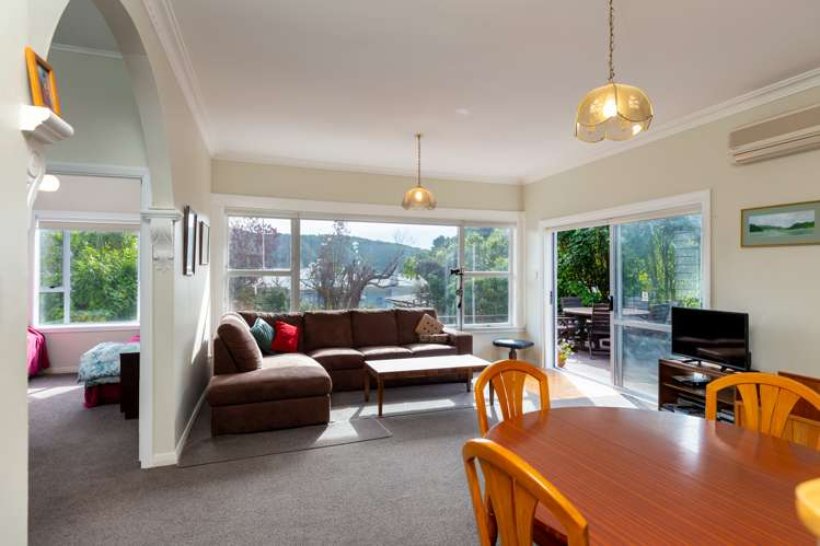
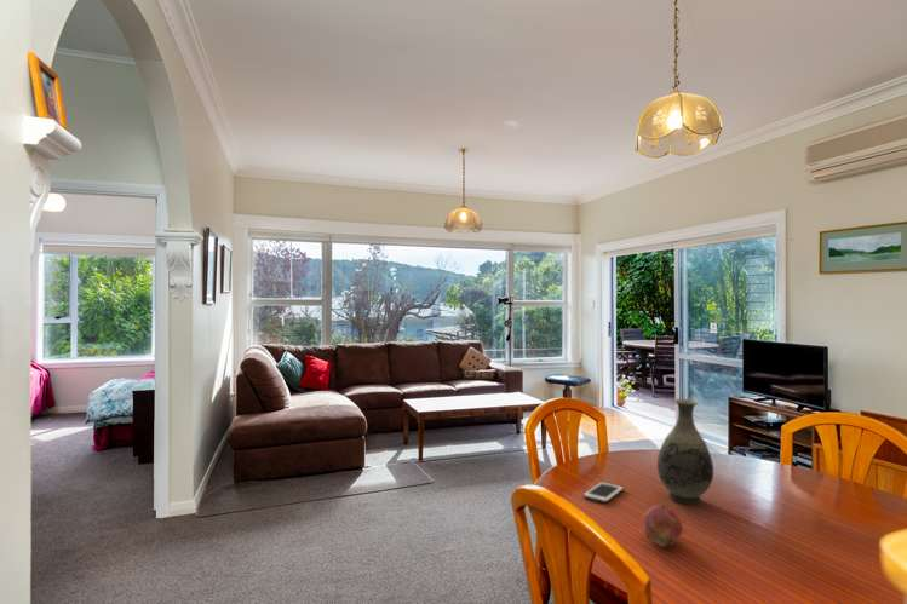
+ fruit (662, 523)
+ vase (684, 449)
+ cell phone (603, 491)
